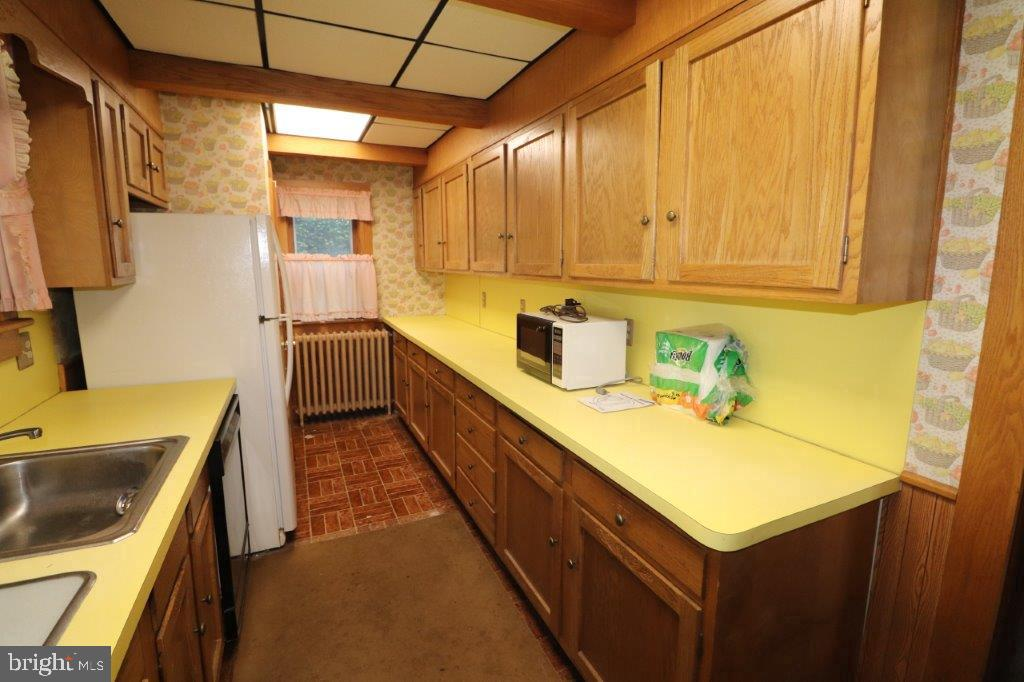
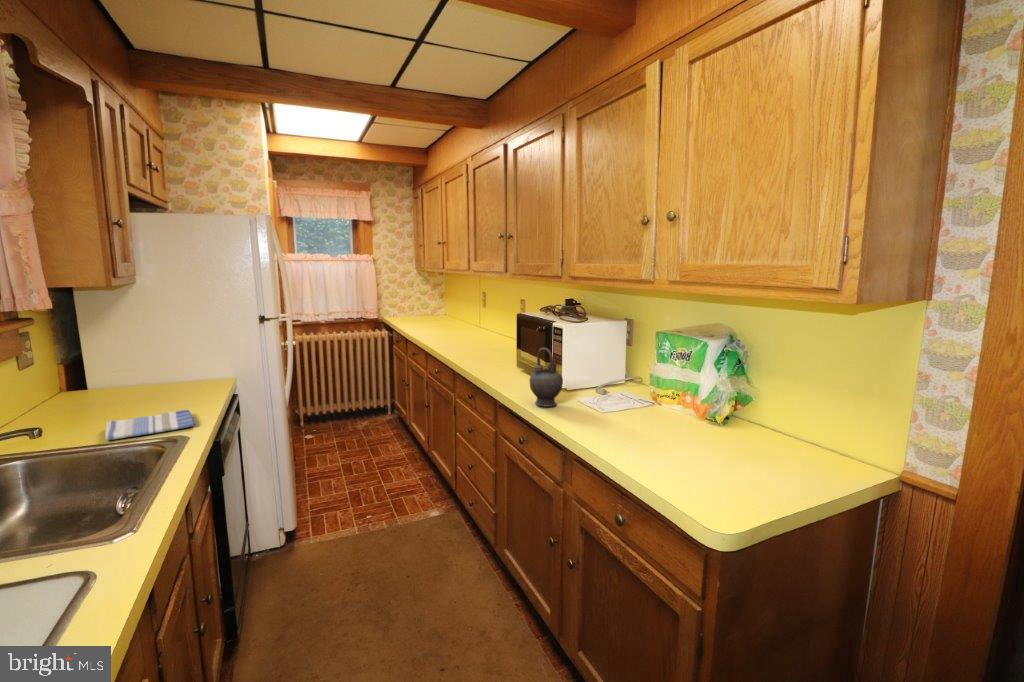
+ dish towel (150, 423)
+ teapot (543, 375)
